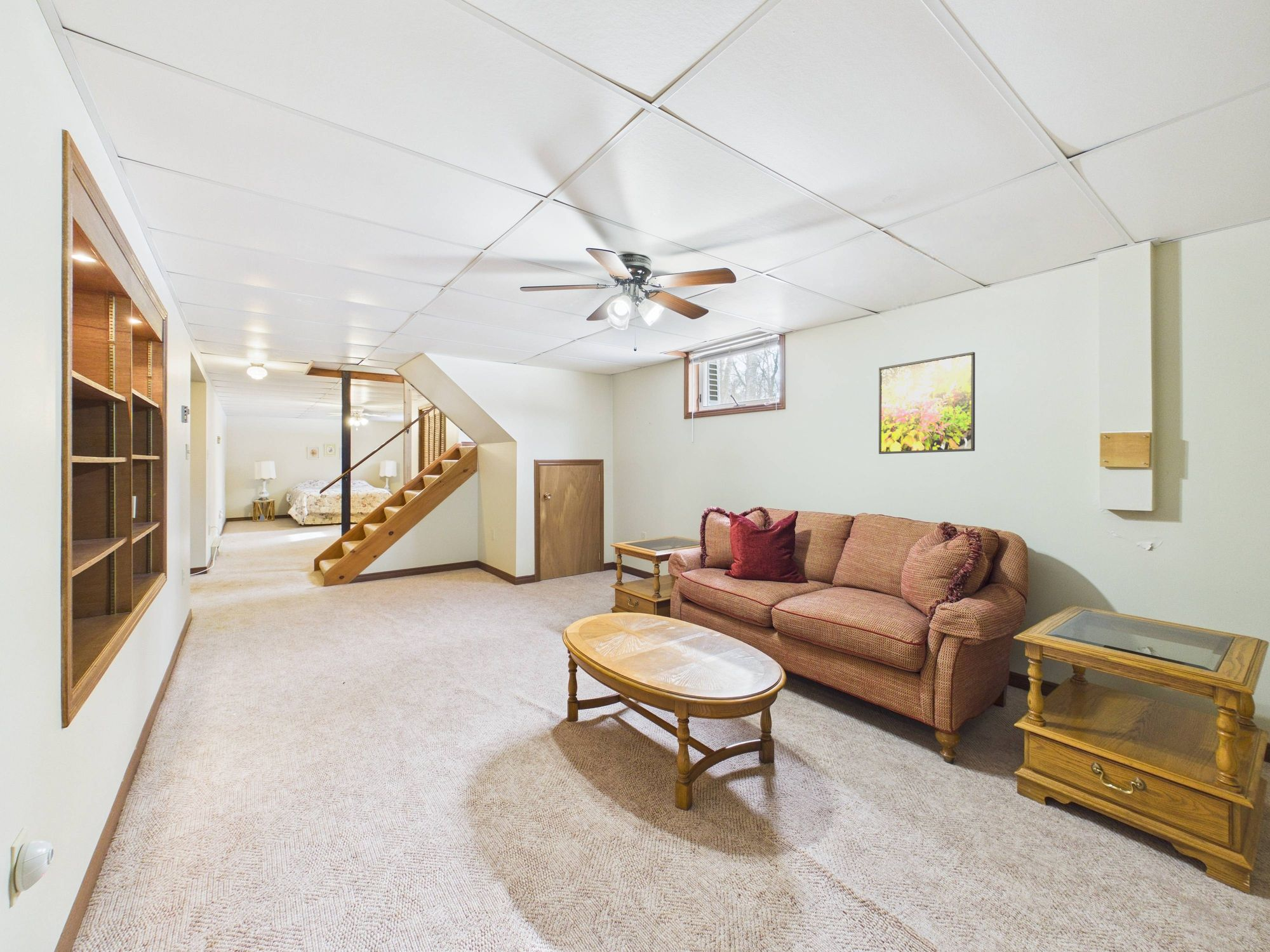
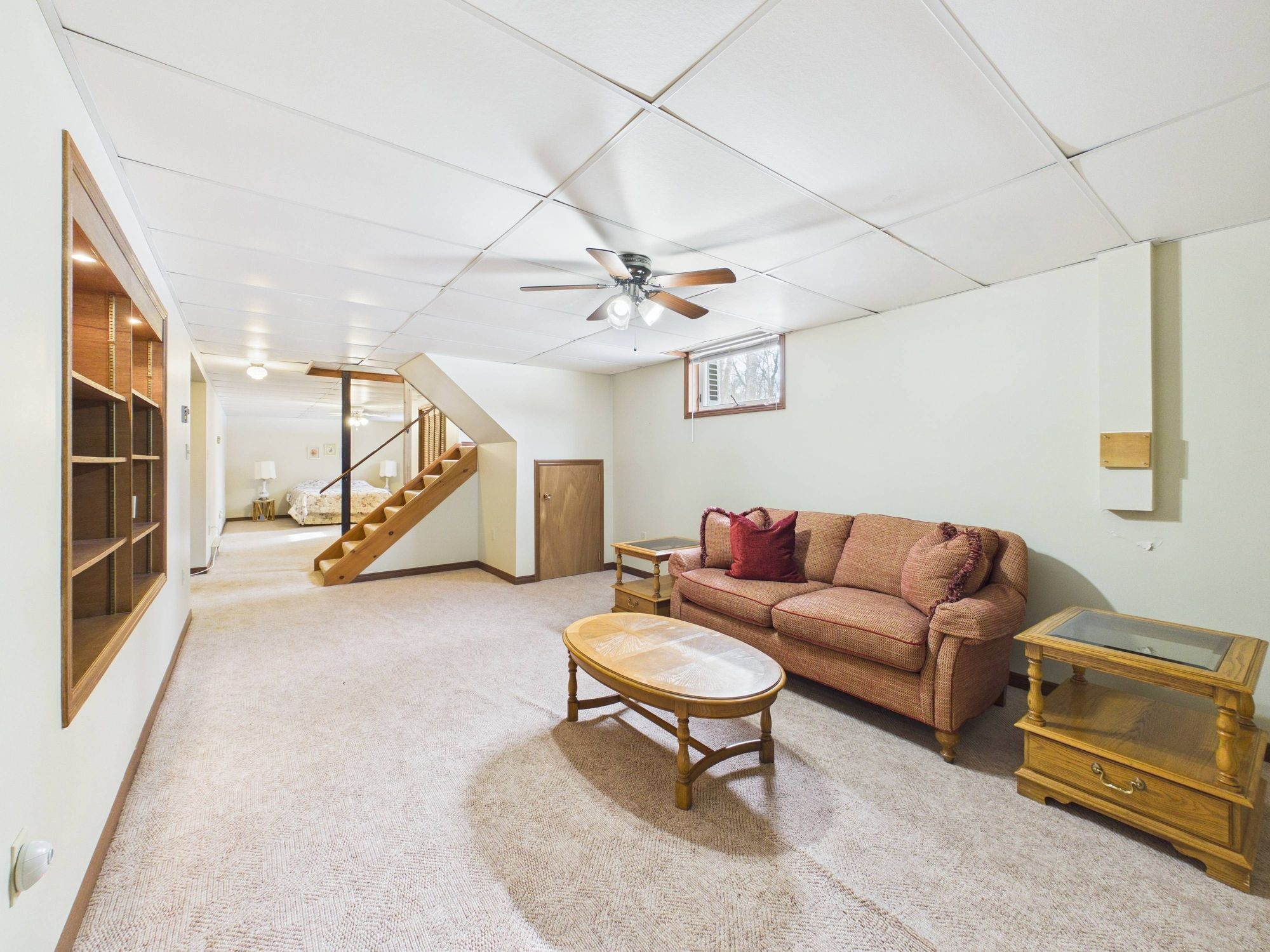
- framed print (923, 406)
